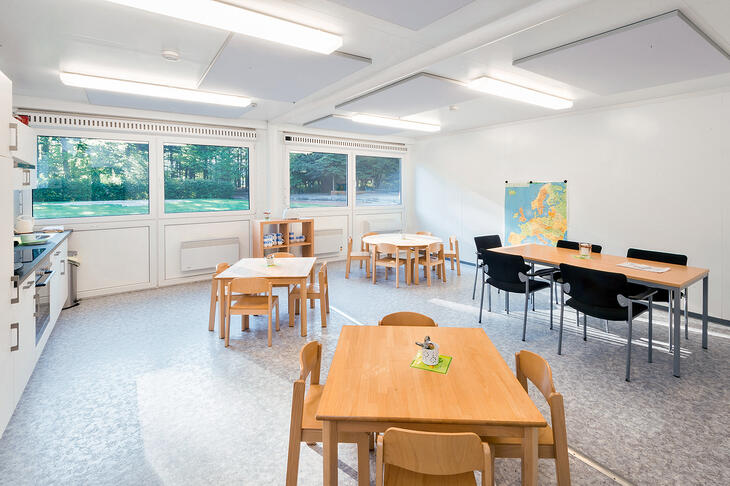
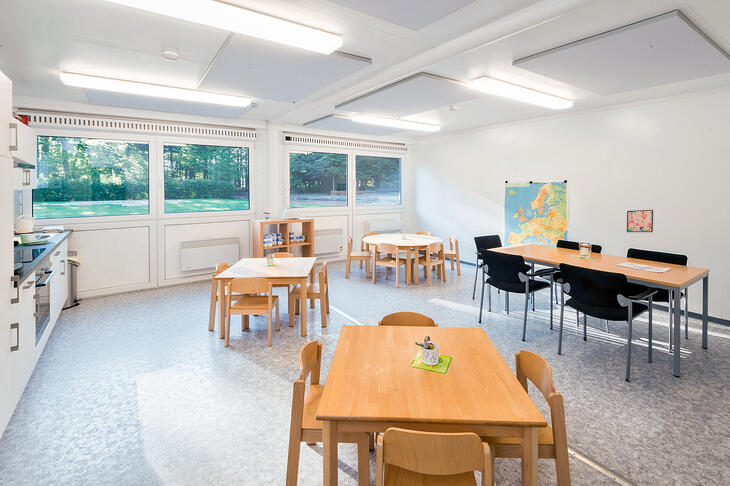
+ wall art (639, 221)
